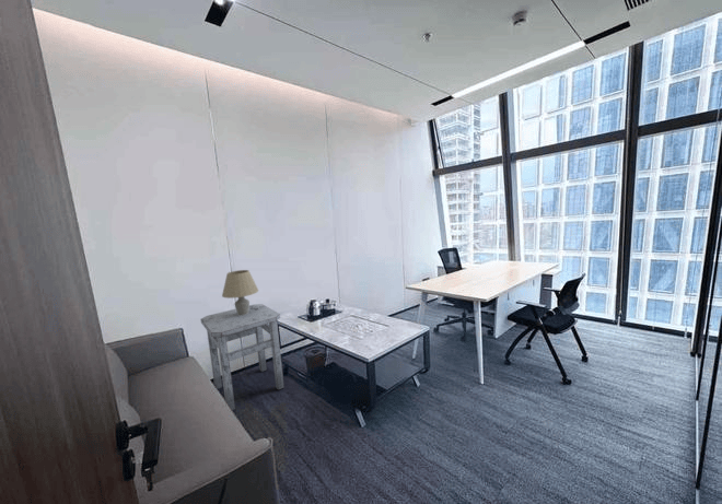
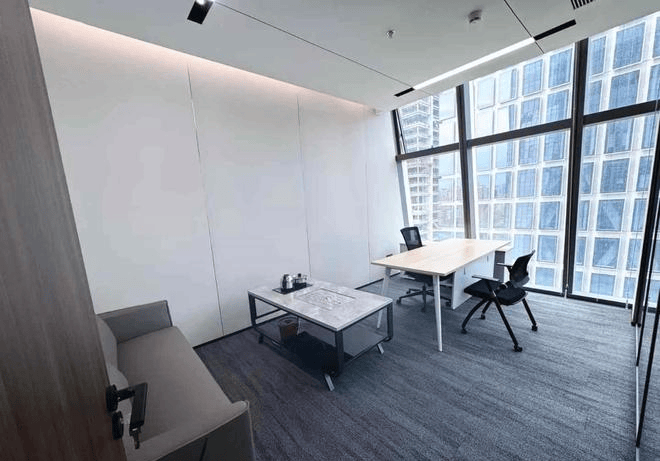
- side table (244, 352)
- table lamp (241, 292)
